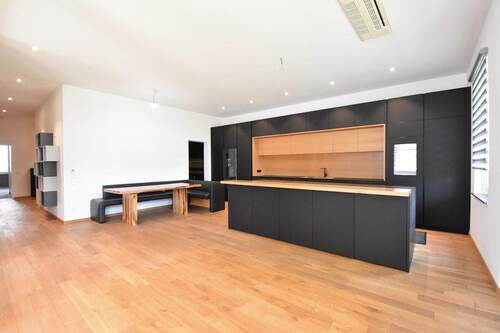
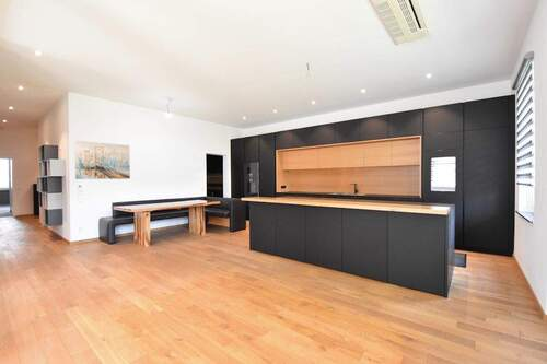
+ wall art (104, 161)
